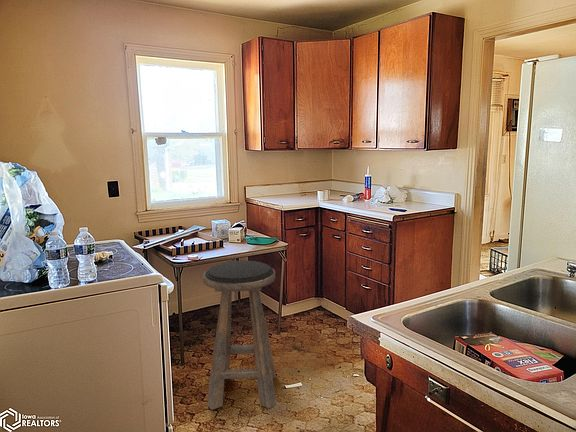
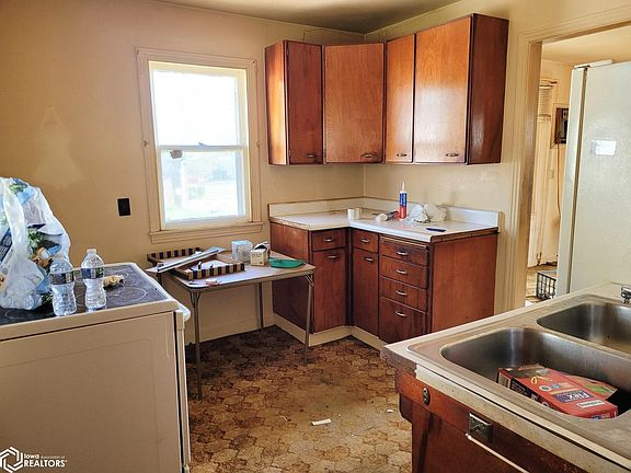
- stool (252, 330)
